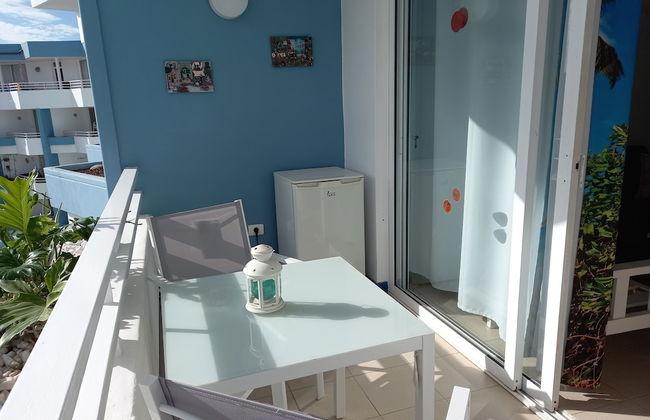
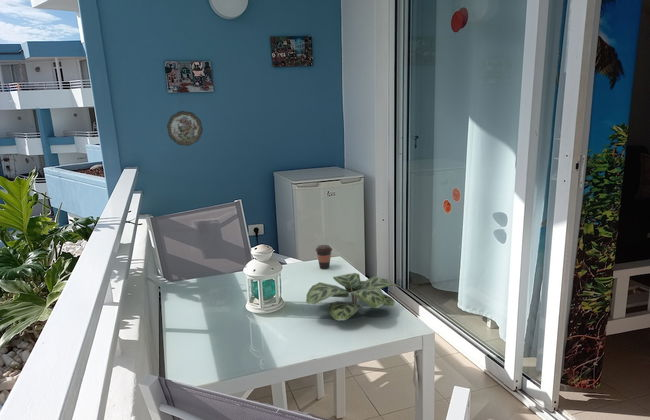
+ decorative plate (184, 128)
+ coffee cup (324, 257)
+ plant (355, 294)
